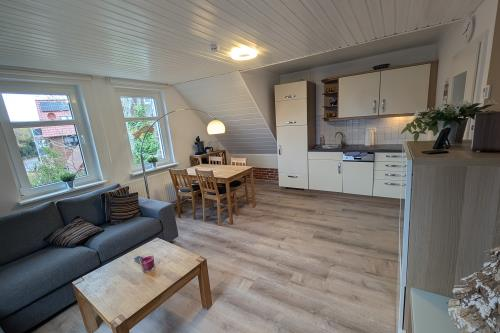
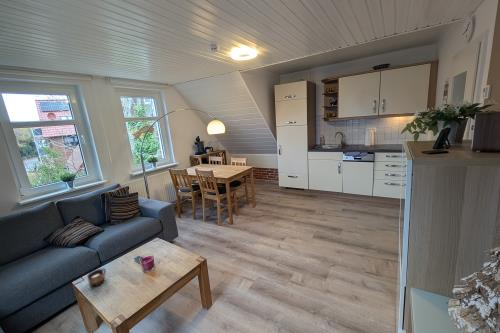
+ cup (97, 277)
